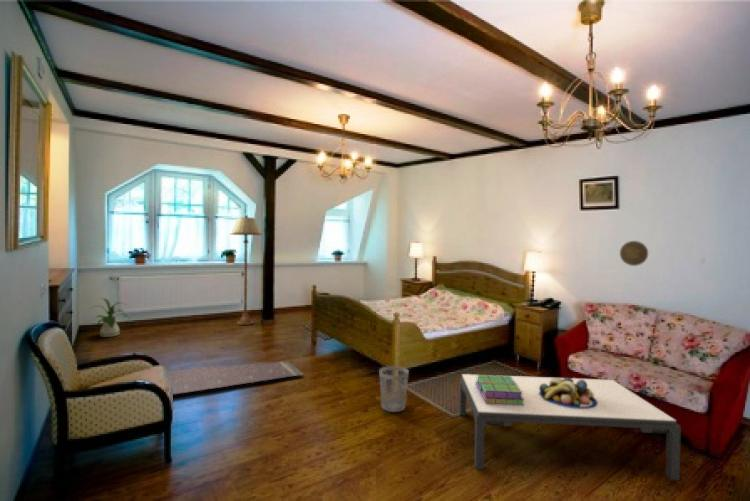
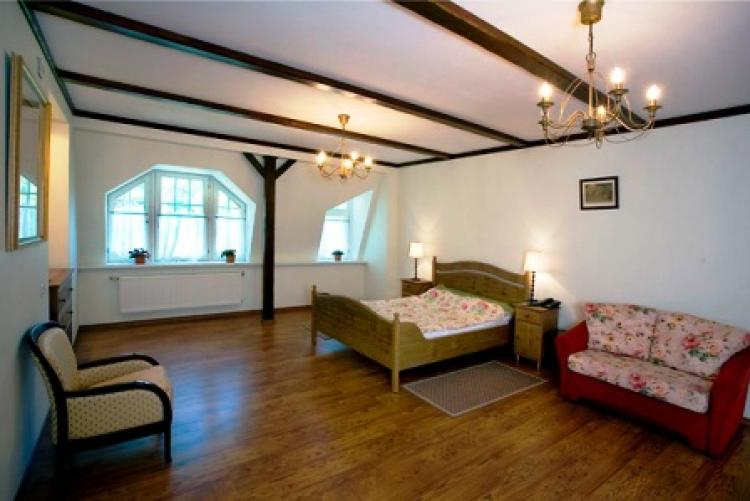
- coffee table (552, 418)
- floor lamp (245, 269)
- stack of books (498, 388)
- area rug (200, 372)
- house plant (109, 317)
- decorative plate (633, 253)
- wastebasket (393, 388)
- fruit bowl (568, 388)
